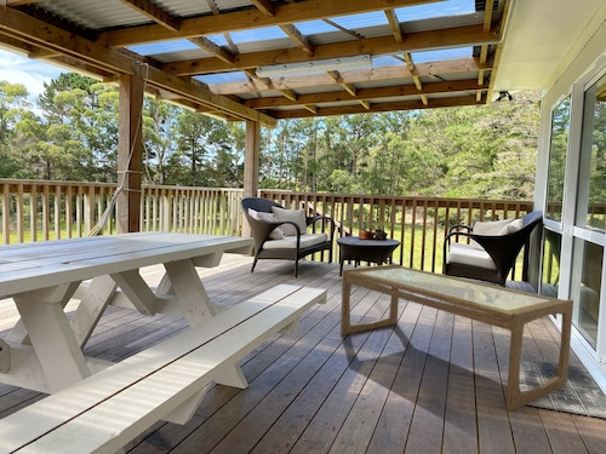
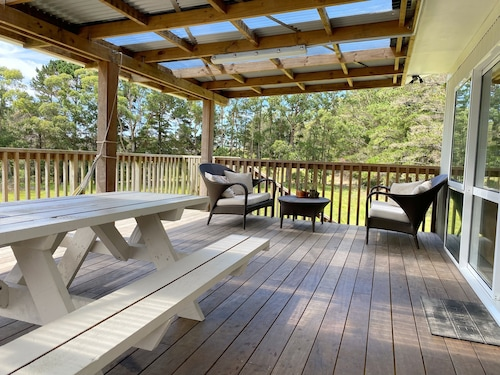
- coffee table (442, 310)
